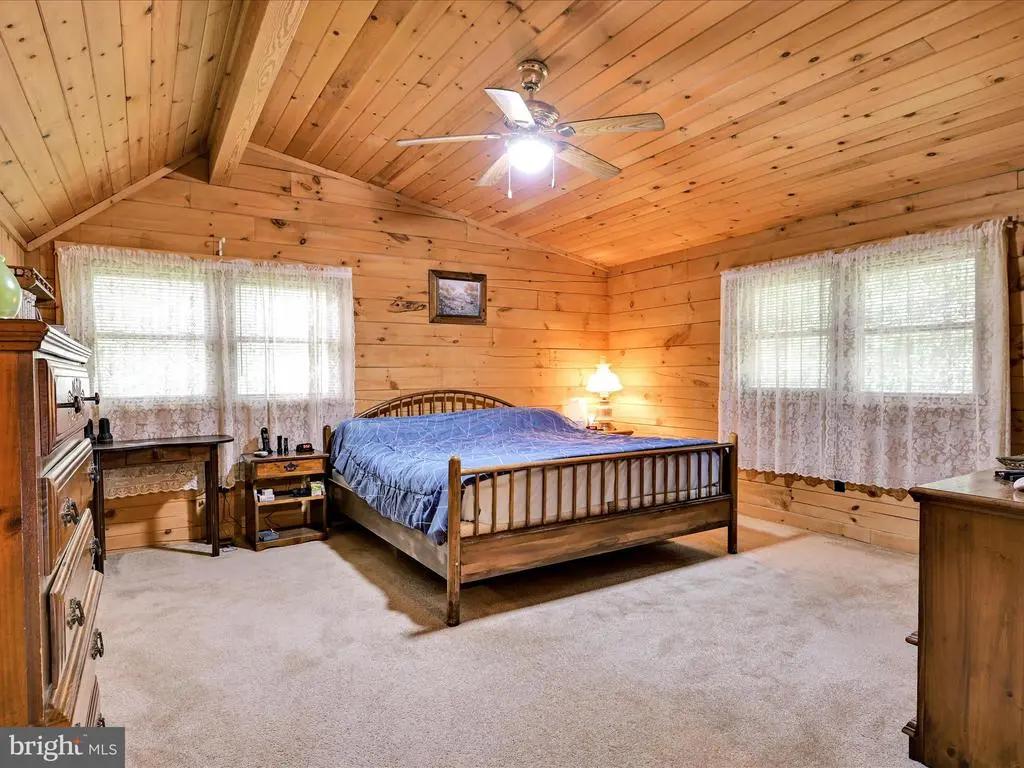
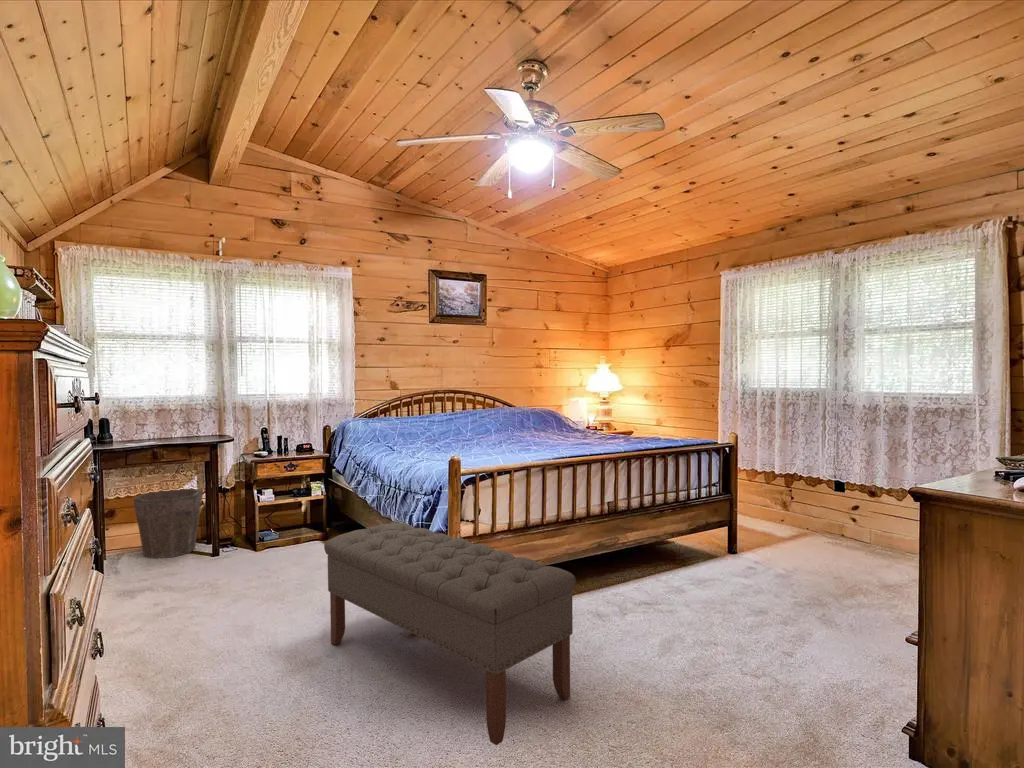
+ waste bin (169, 523)
+ bench (438, 608)
